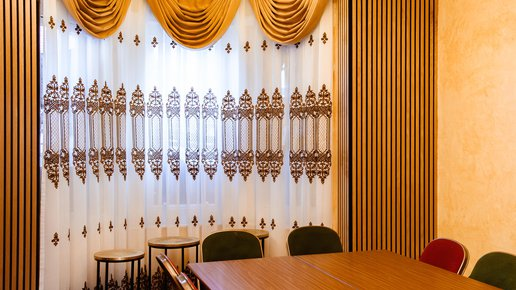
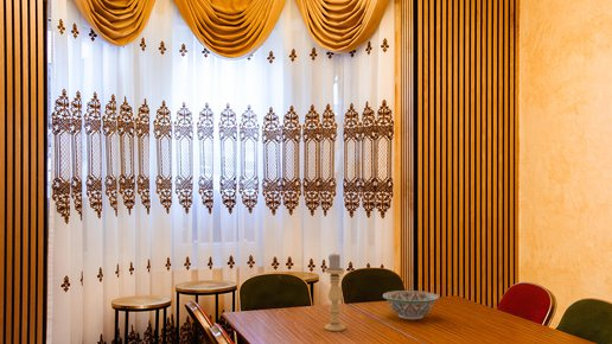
+ decorative bowl (410, 306)
+ candle holder (334, 289)
